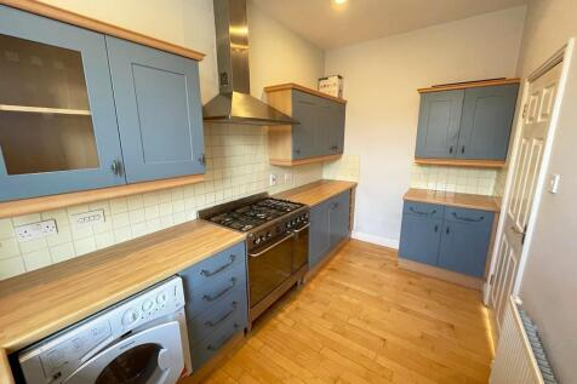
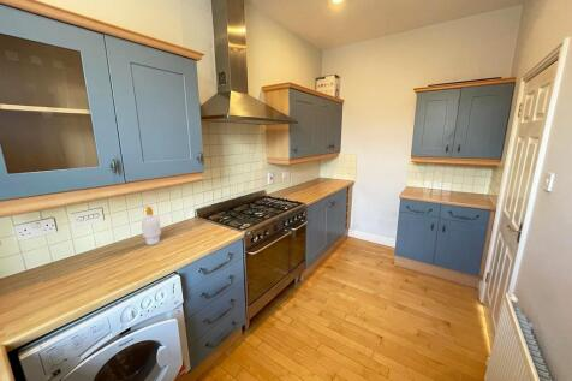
+ soap bottle (150, 225)
